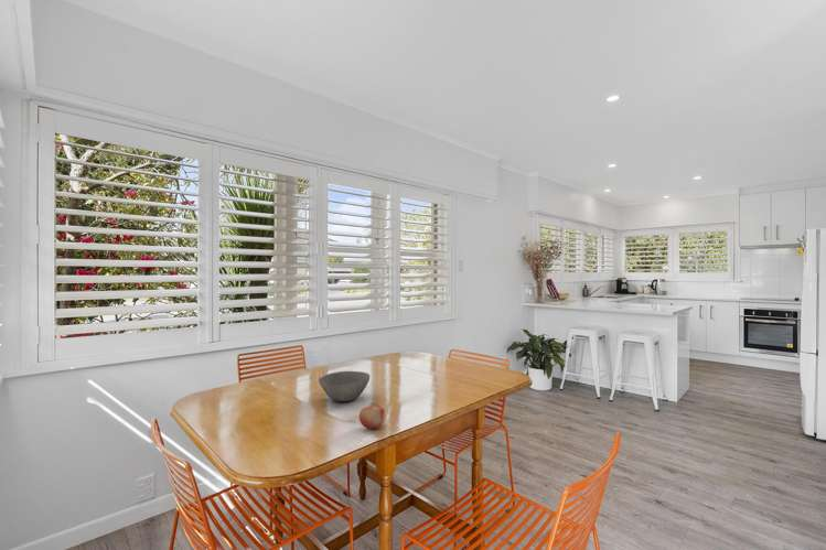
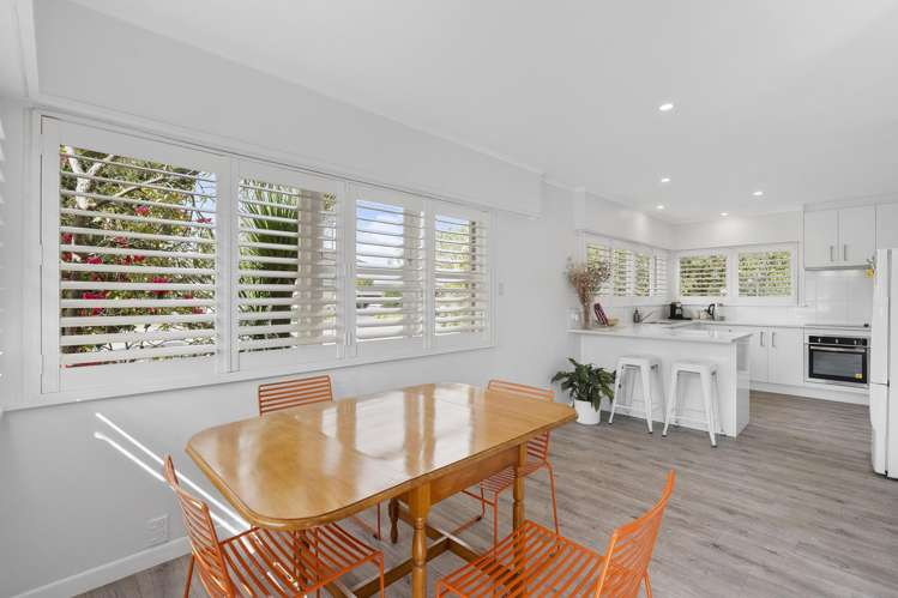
- bowl (344, 387)
- fruit (372, 416)
